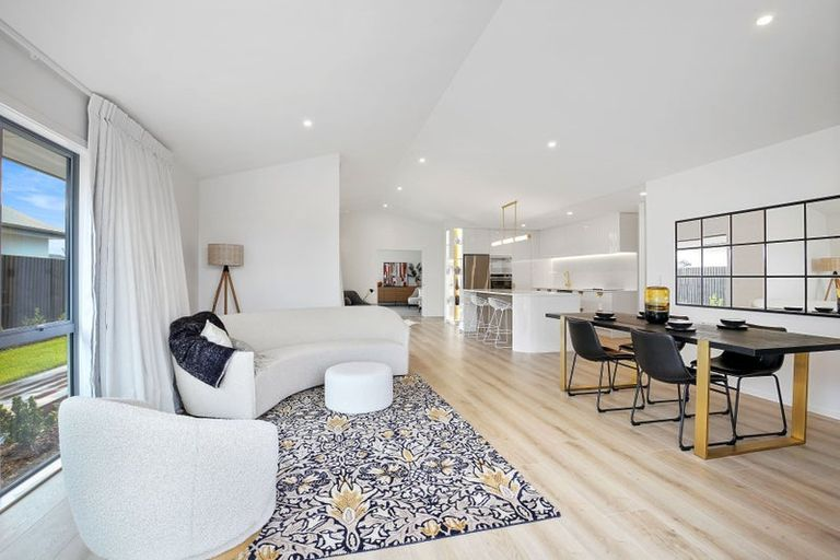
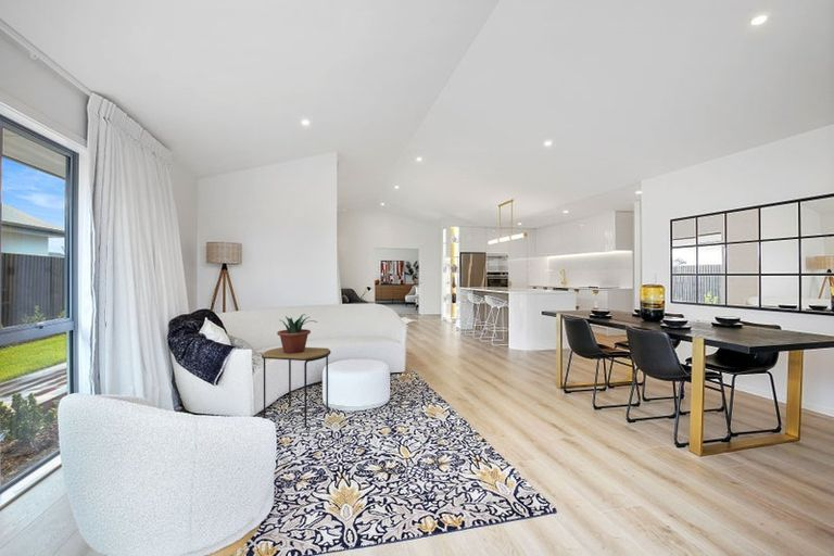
+ side table (290, 383)
+ potted plant (298, 333)
